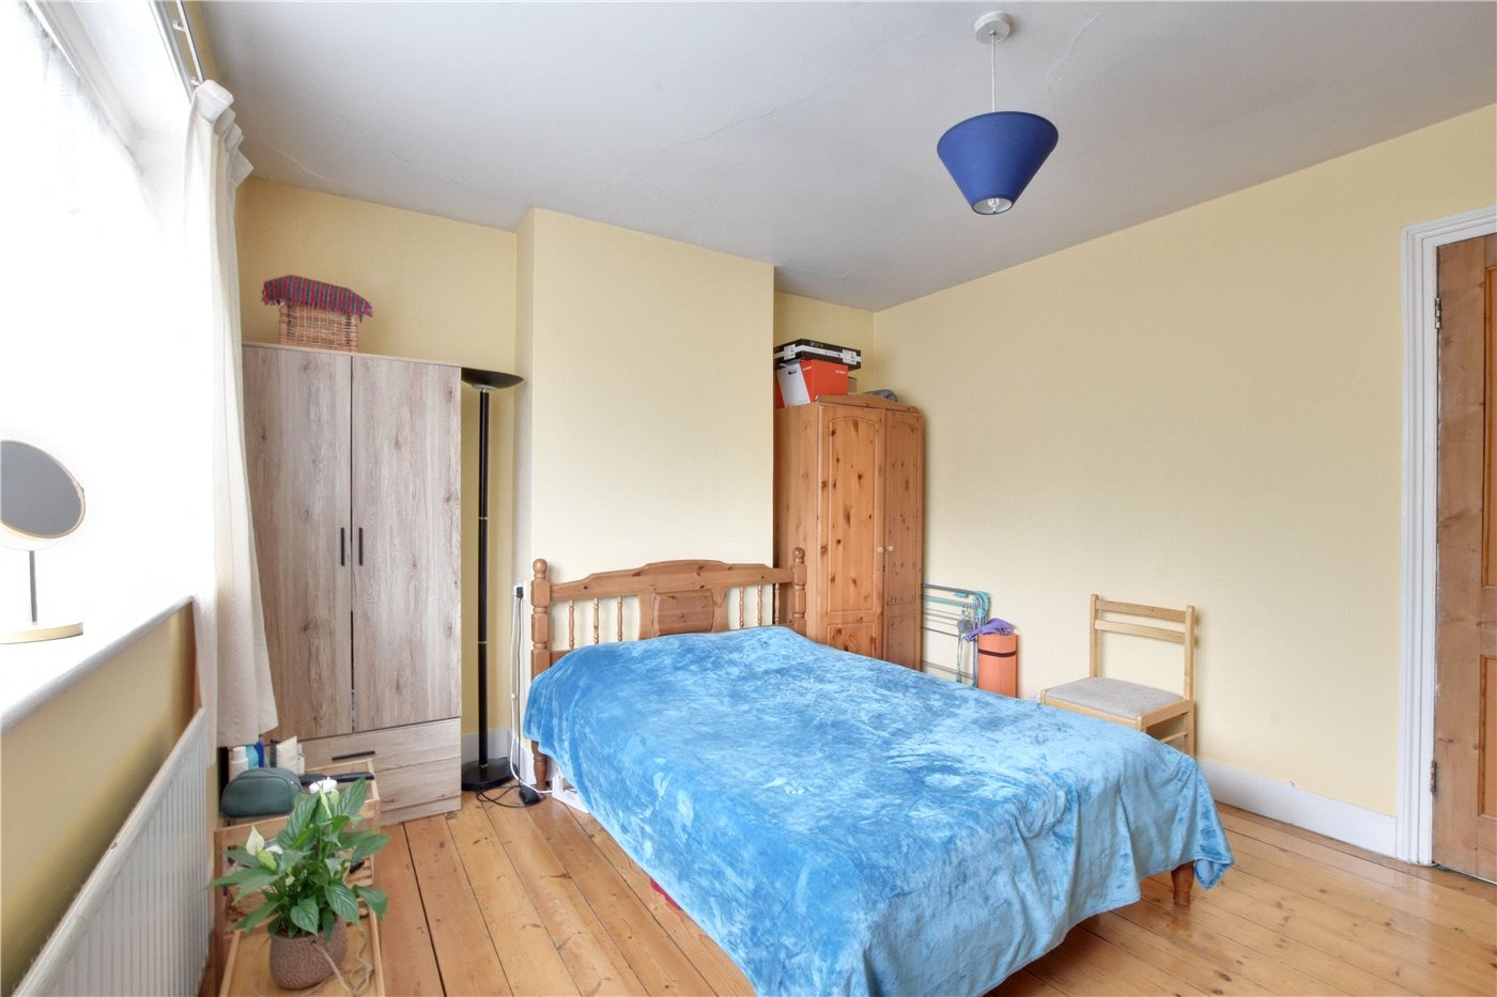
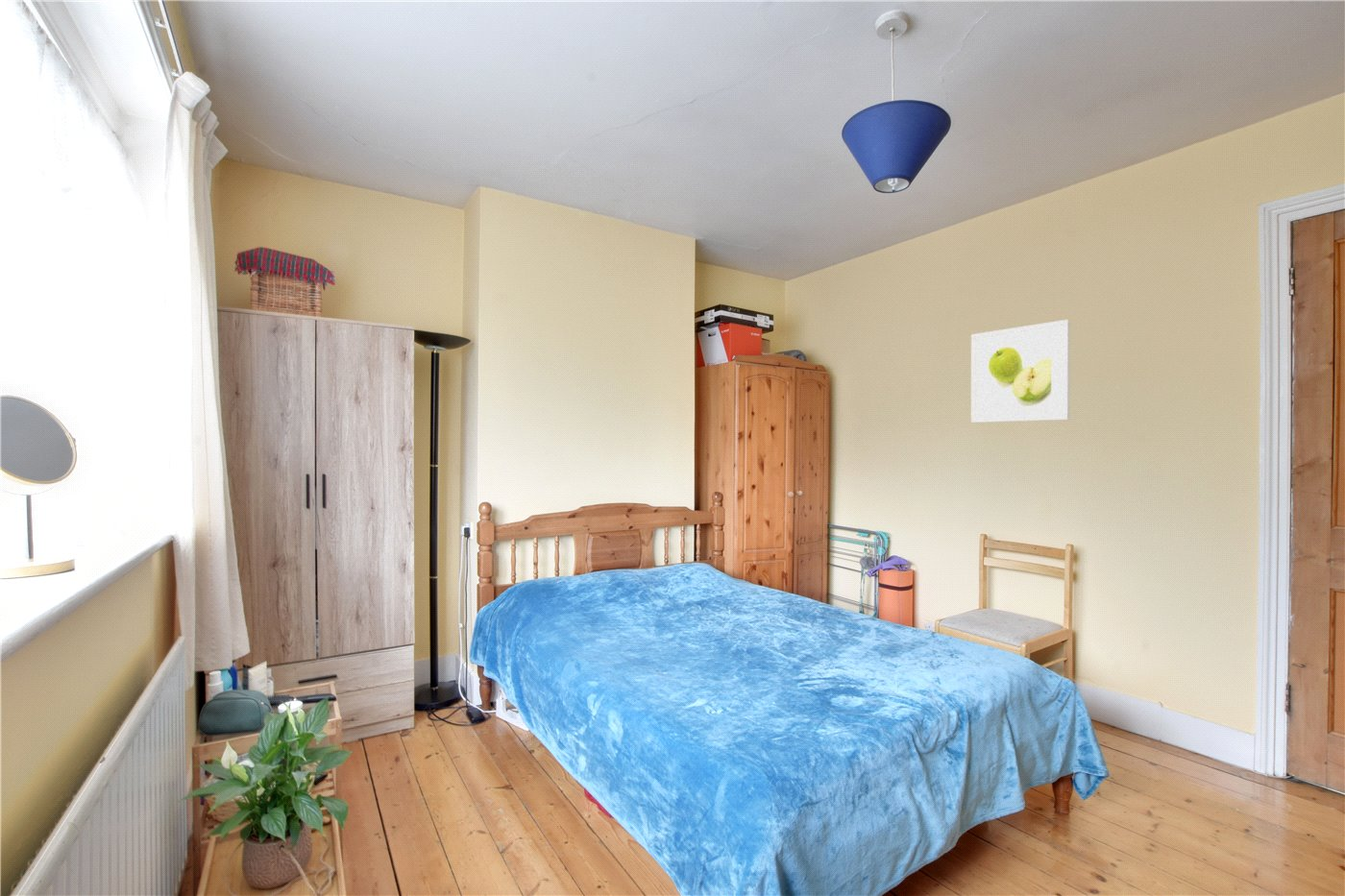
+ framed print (1016, 374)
